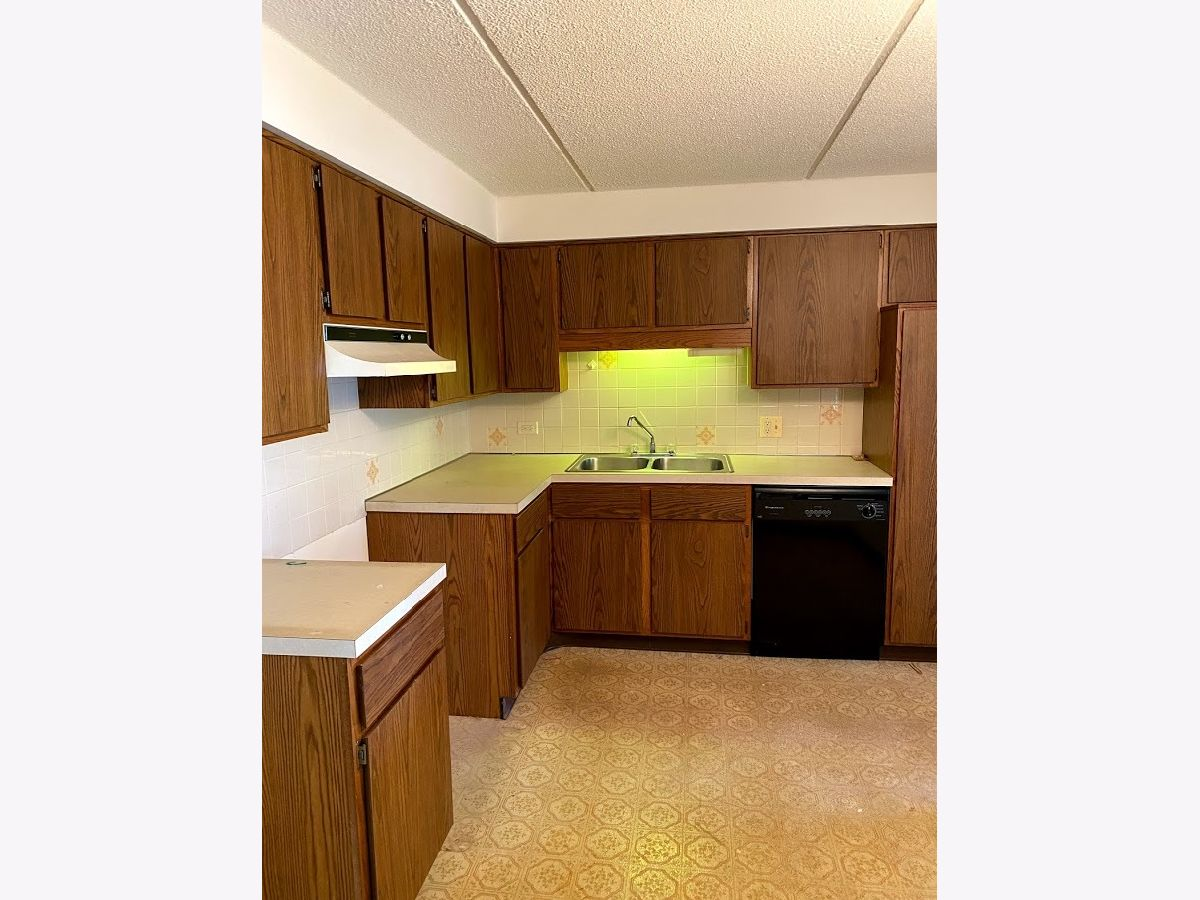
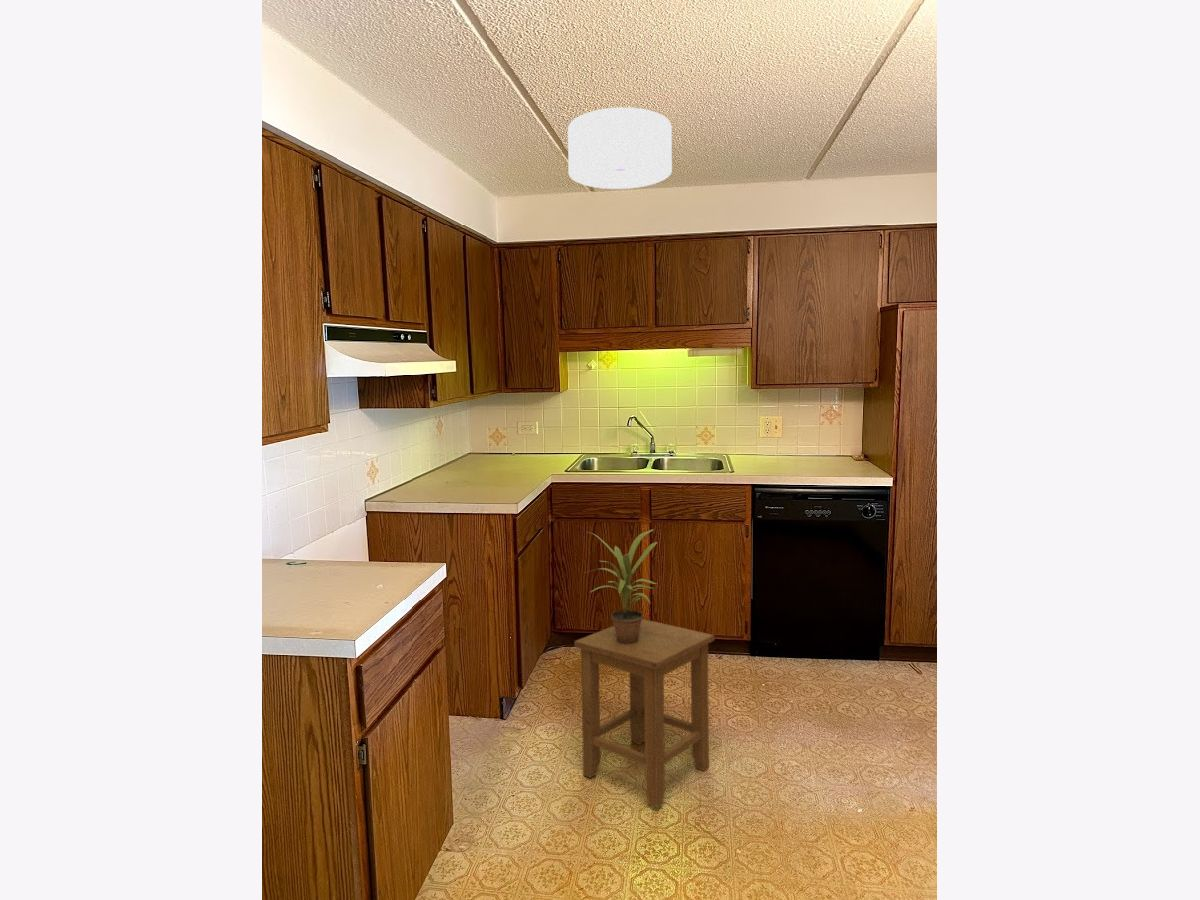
+ potted plant (628, 585)
+ ceiling light (619, 151)
+ stool (645, 704)
